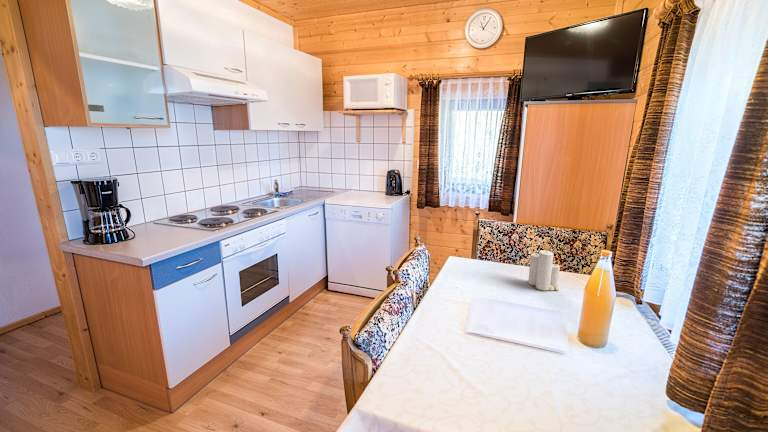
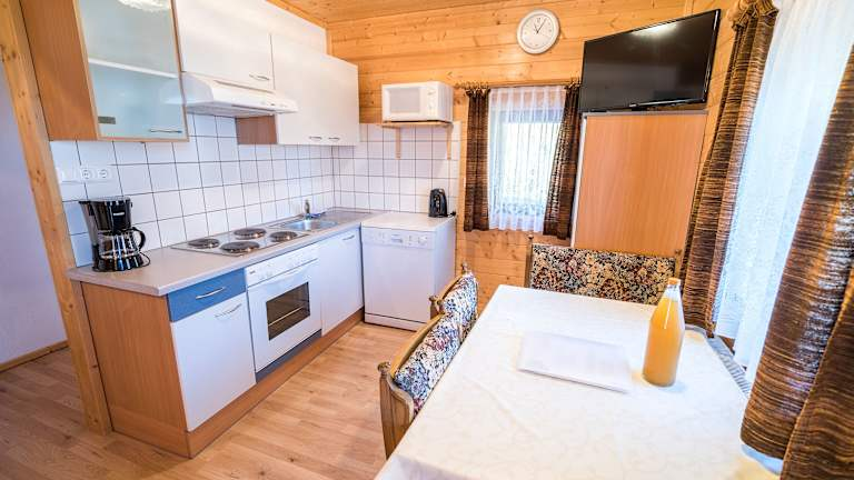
- candle (544, 266)
